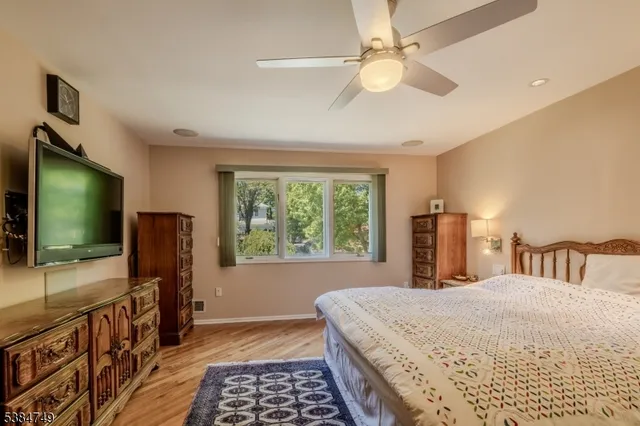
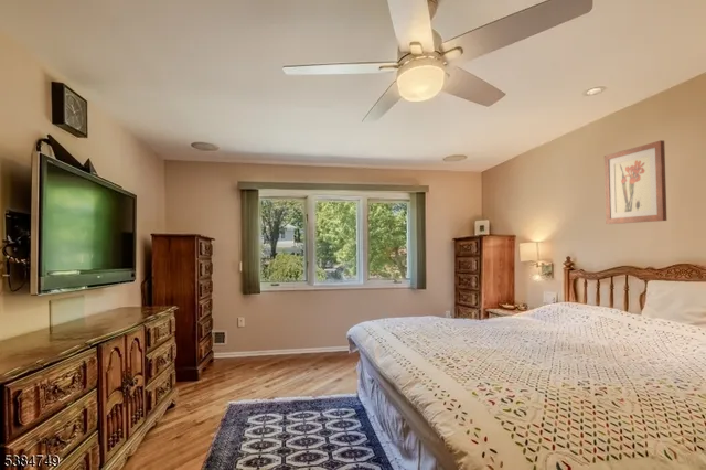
+ wall art (632, 185)
